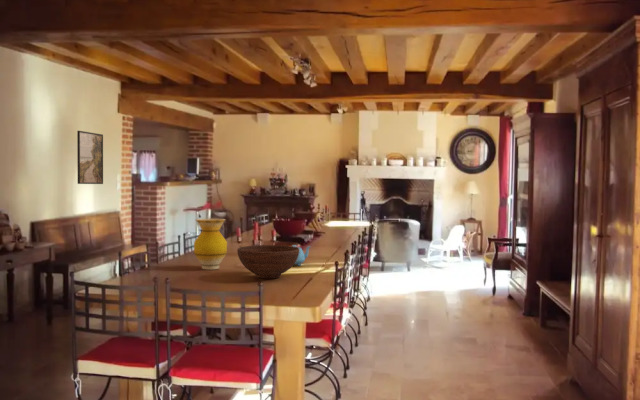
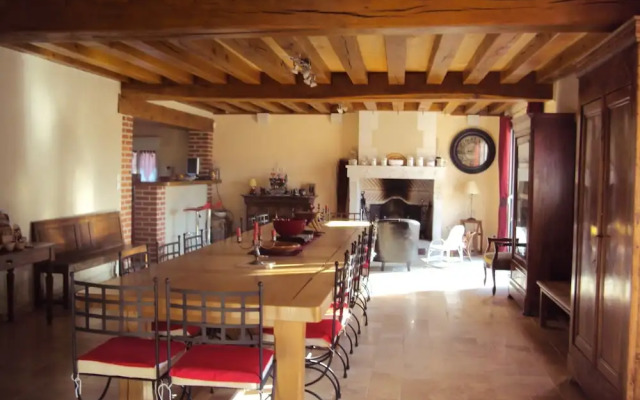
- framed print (90, 158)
- teapot (298, 256)
- fruit bowl (268, 262)
- vase (210, 243)
